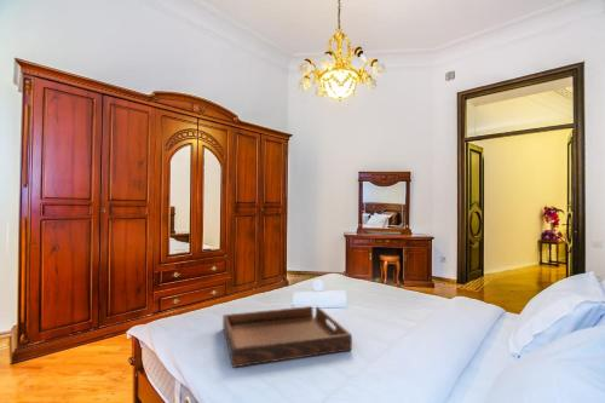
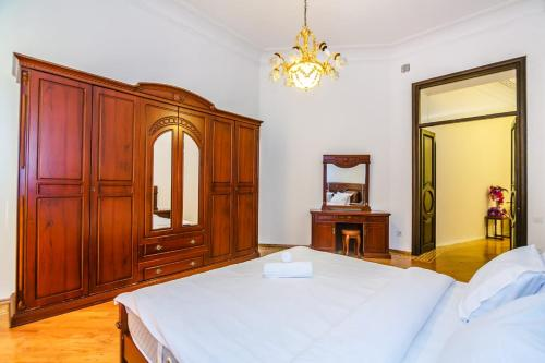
- serving tray (282, 330)
